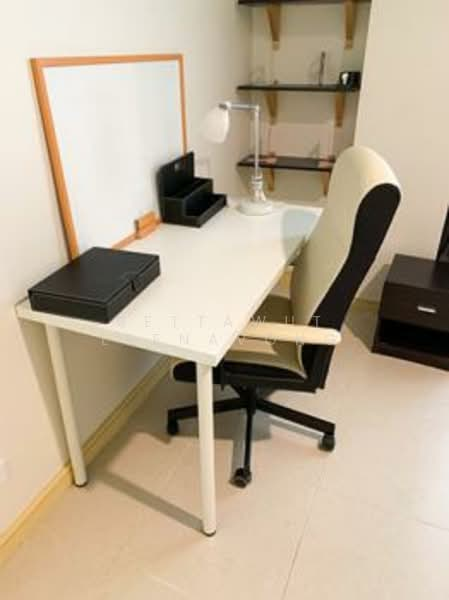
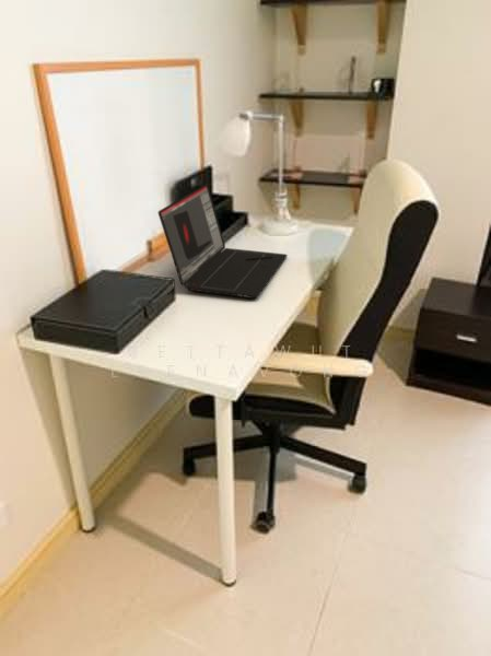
+ laptop (222, 237)
